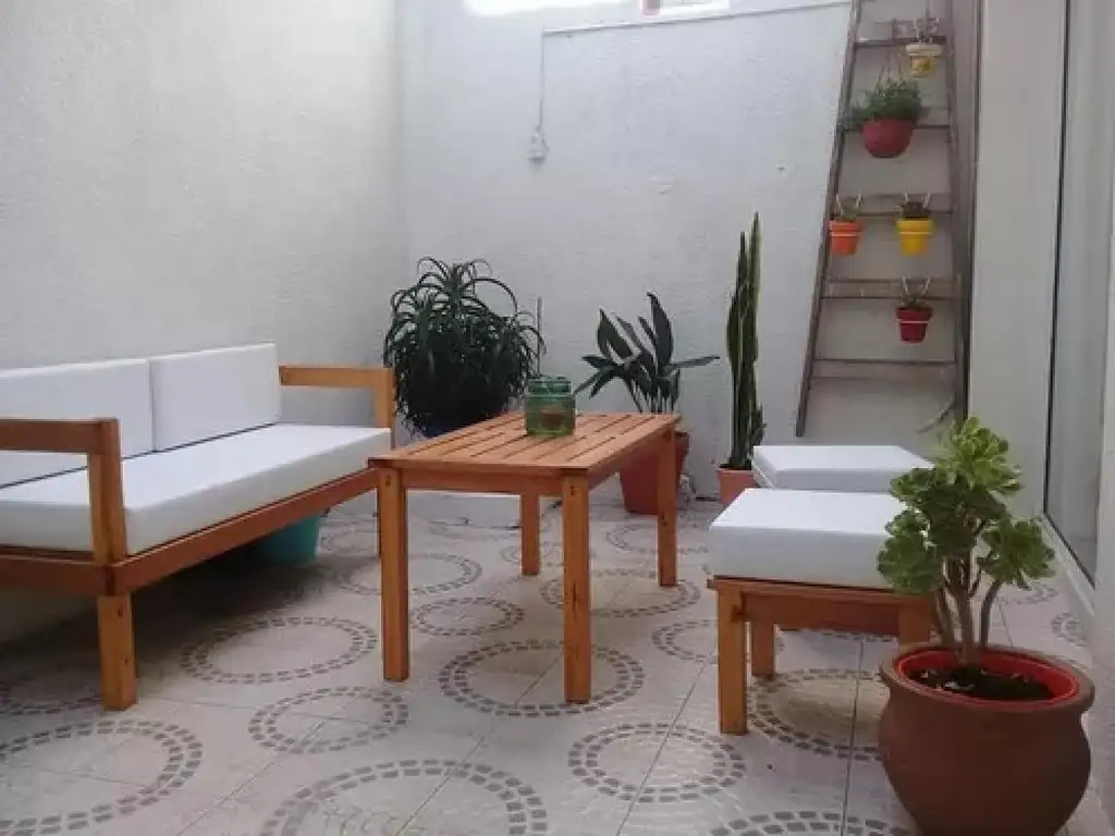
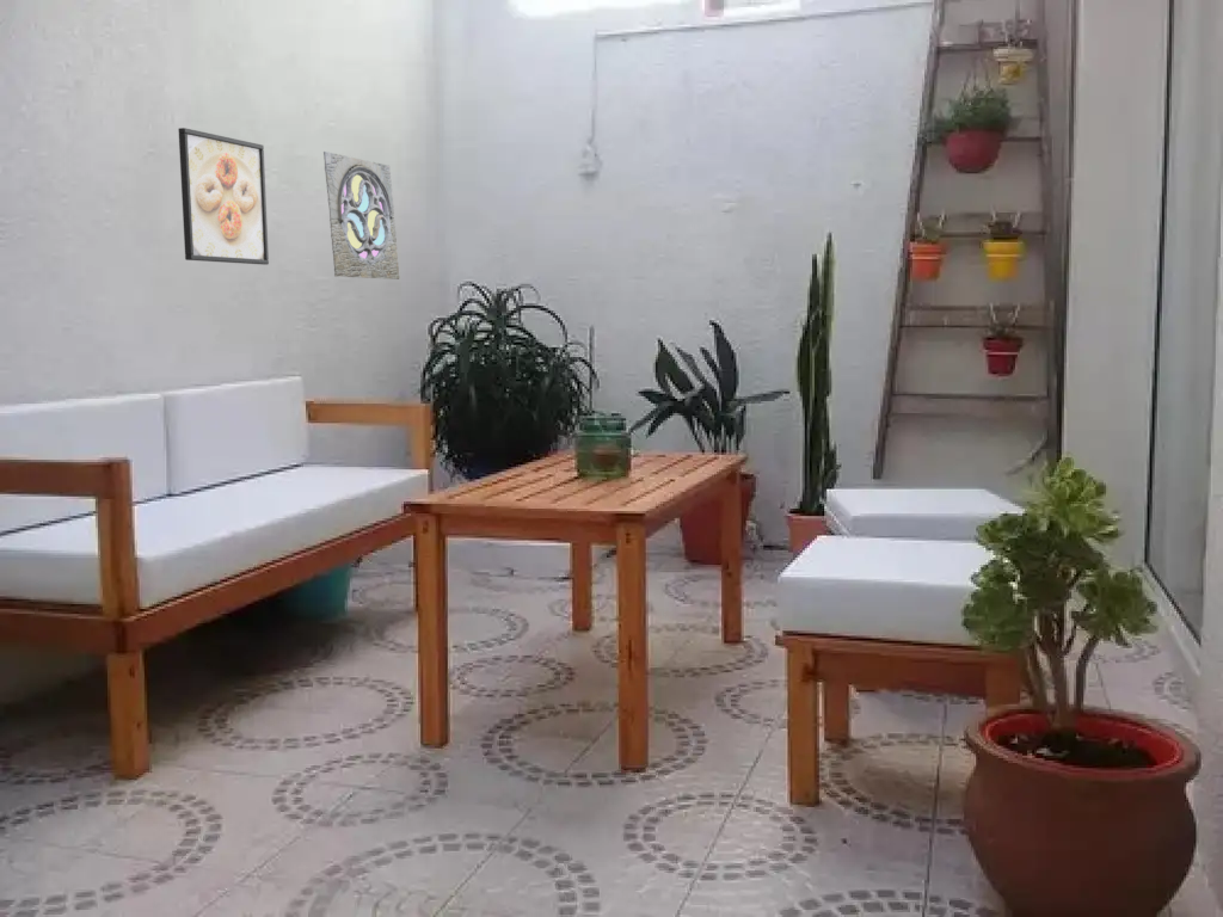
+ wall ornament (362, 219)
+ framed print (226, 199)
